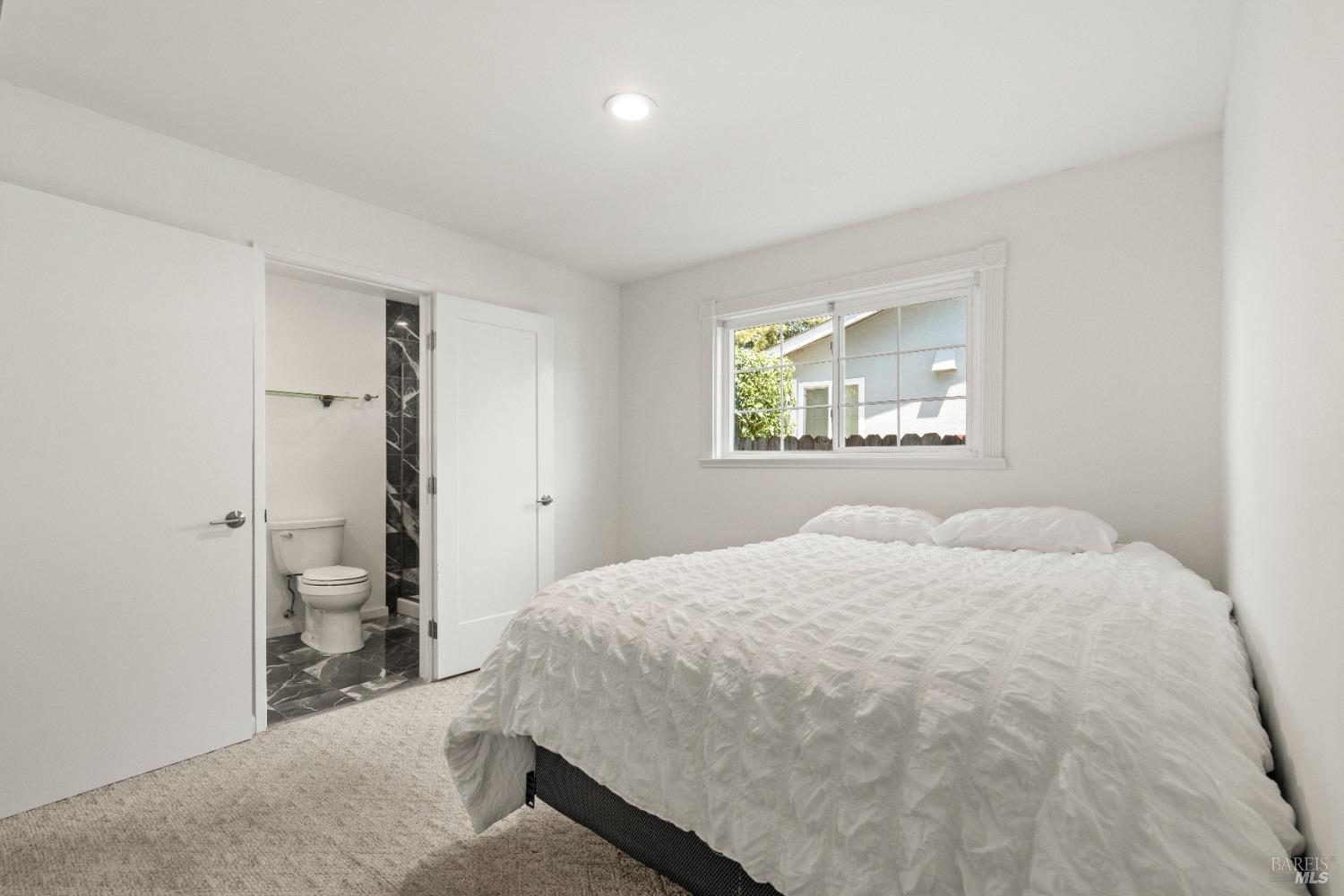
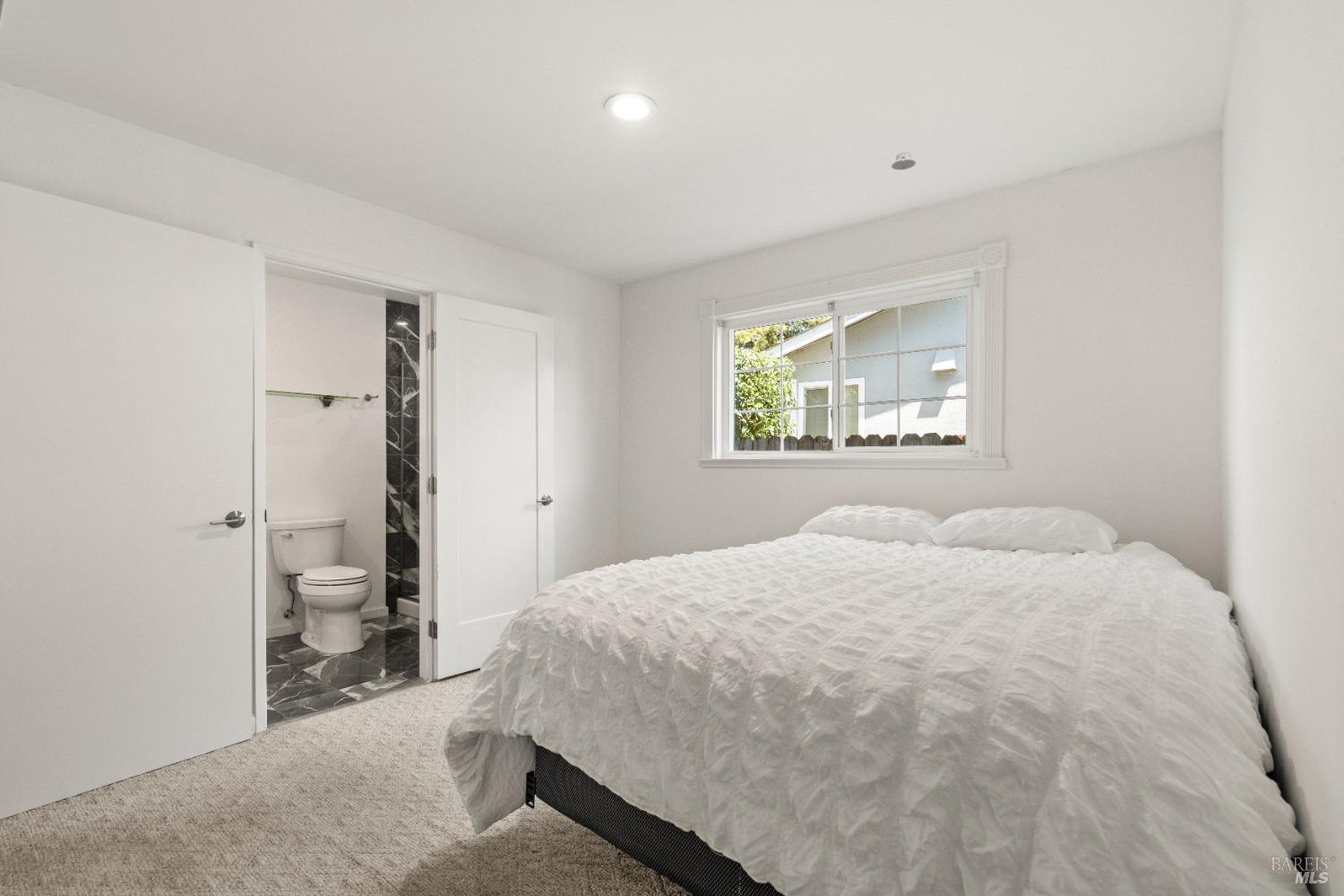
+ recessed light (903, 160)
